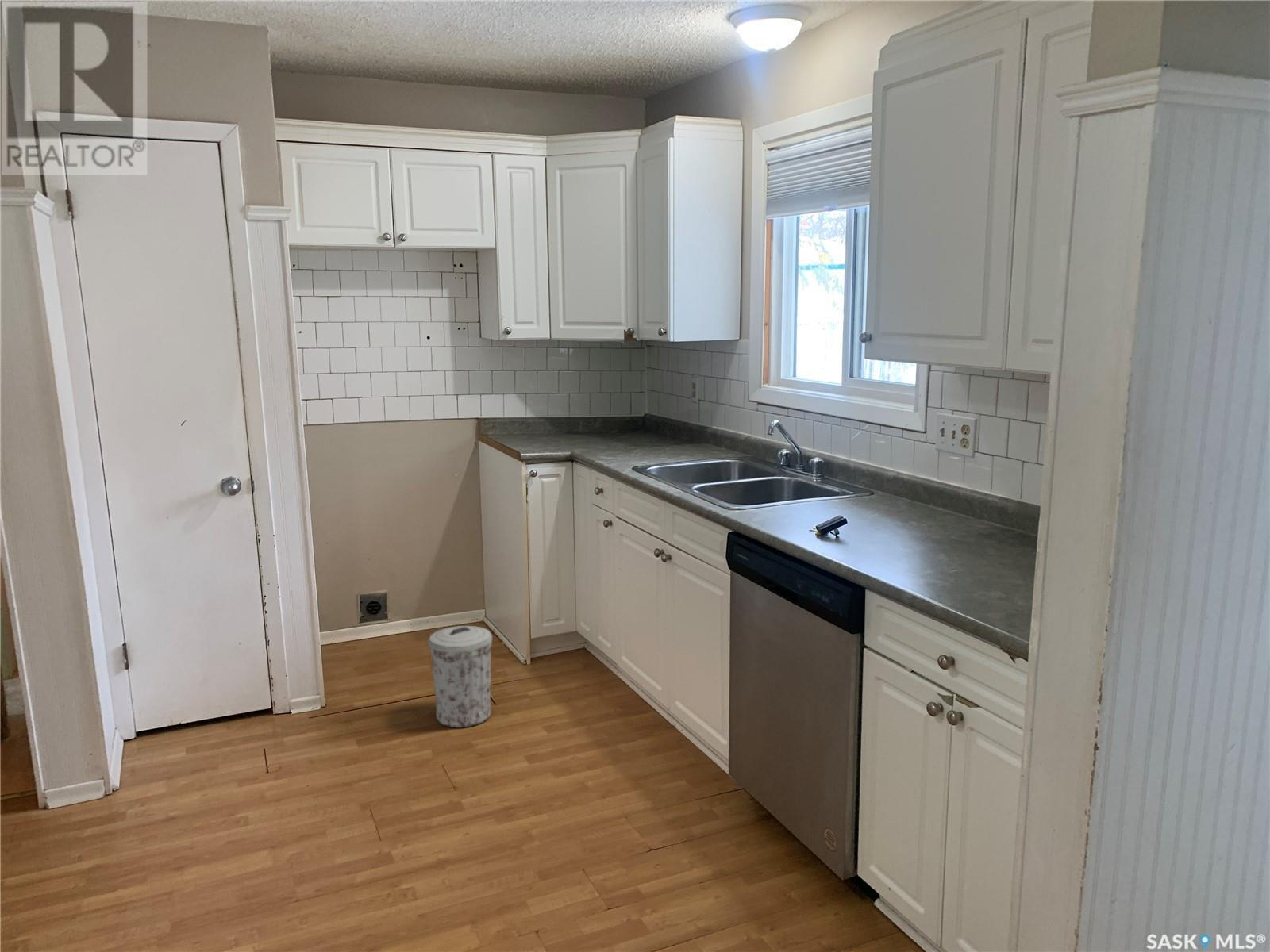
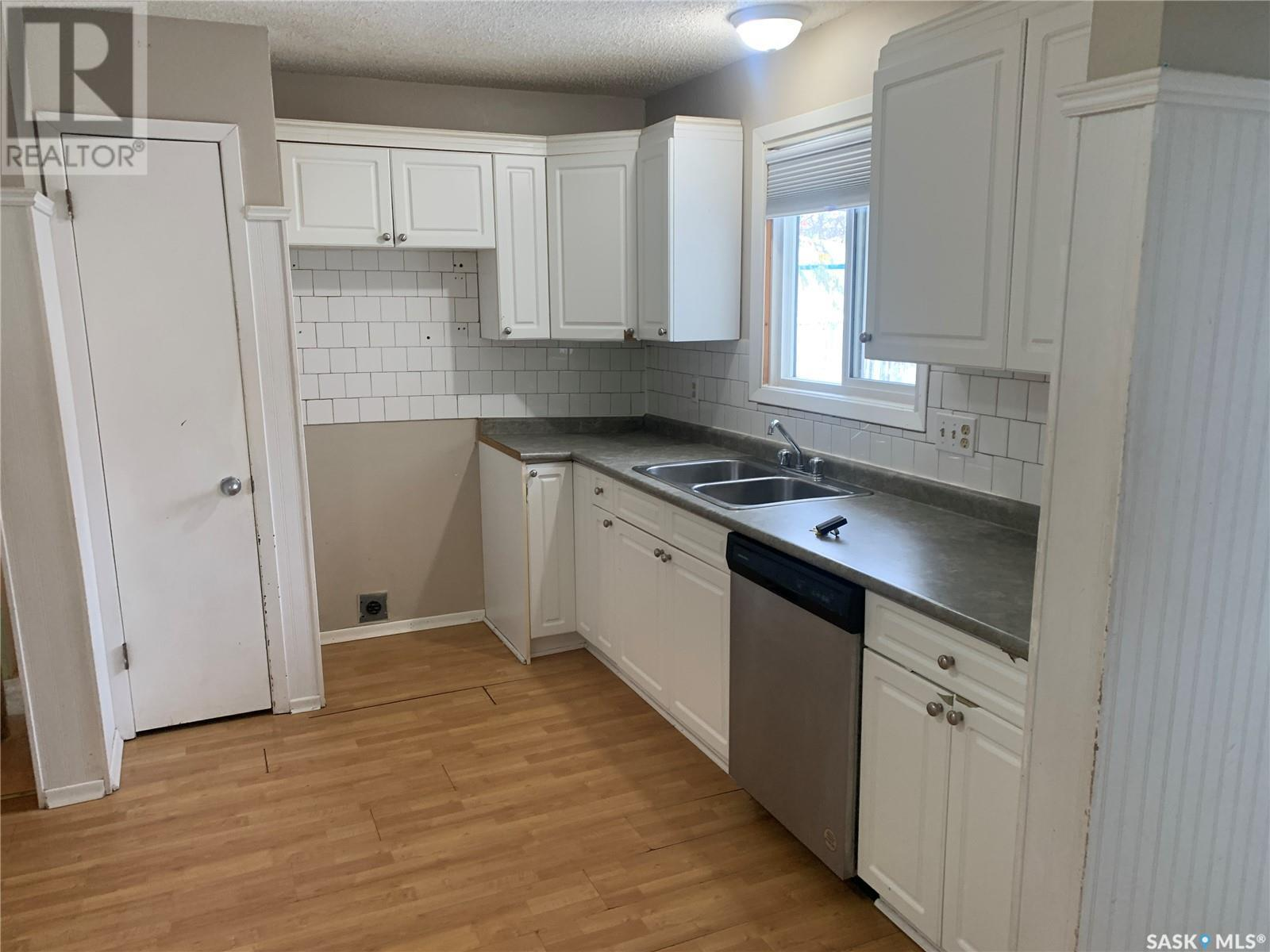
- trash can (462, 673)
